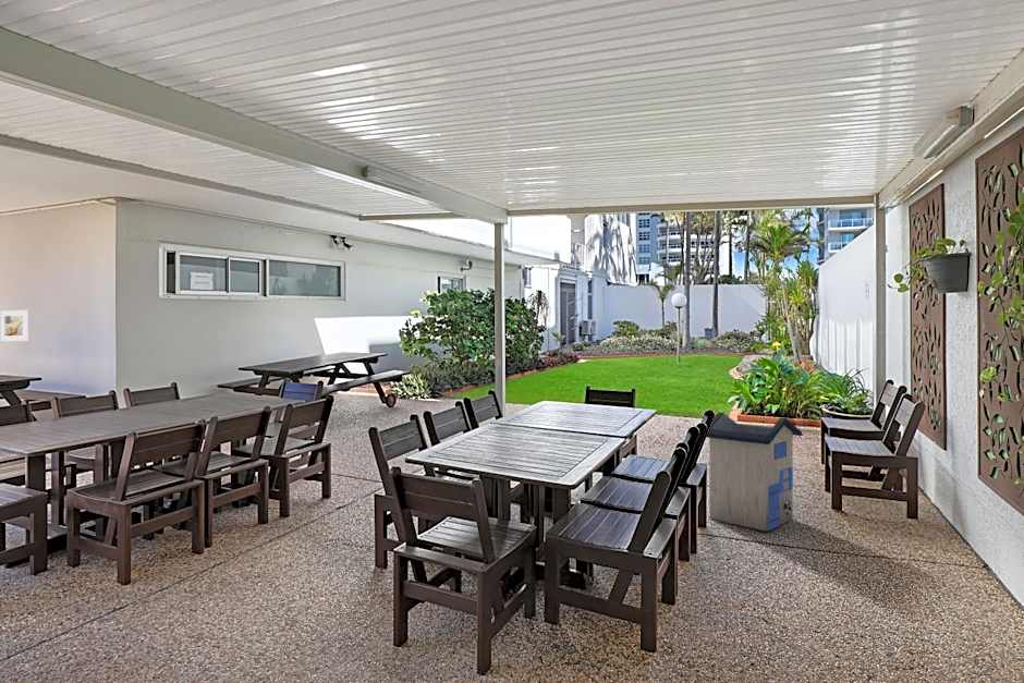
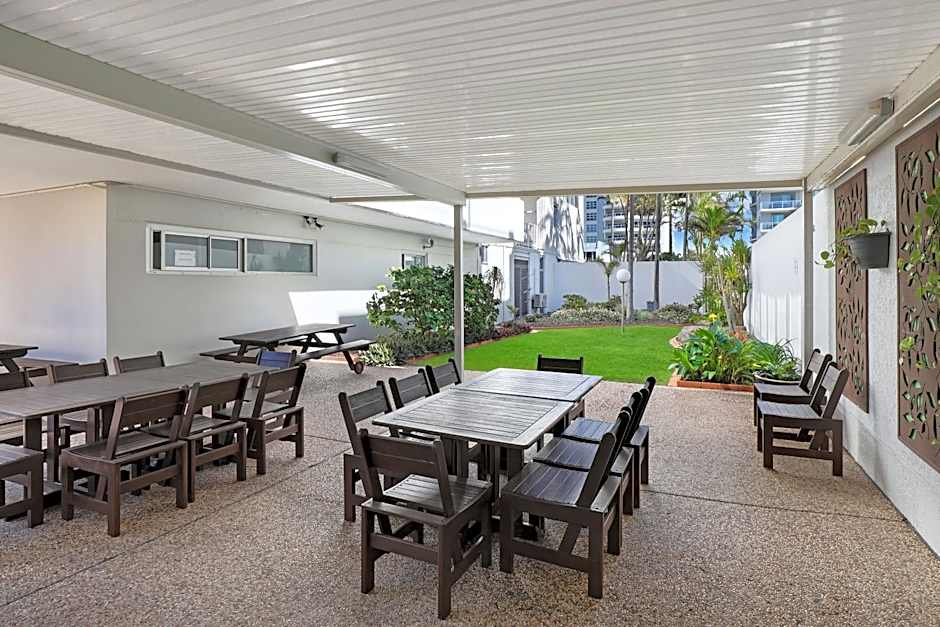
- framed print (13, 326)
- trash can (751, 466)
